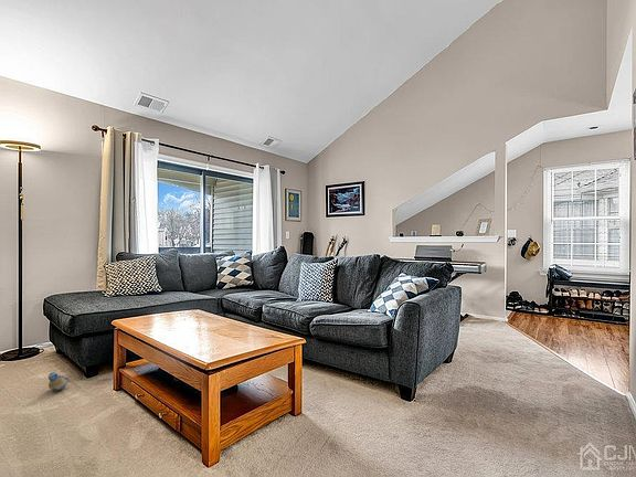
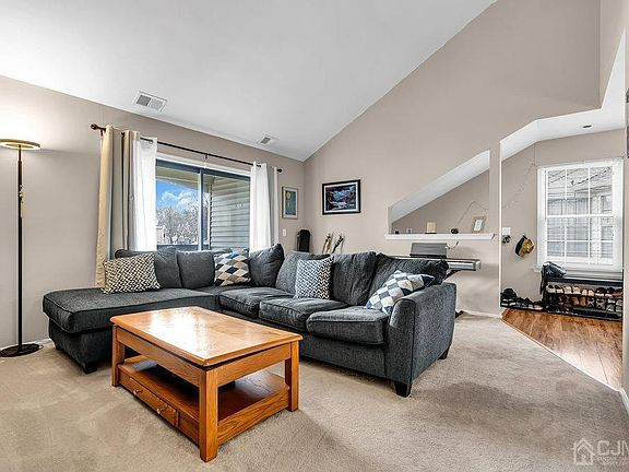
- plush toy (59, 380)
